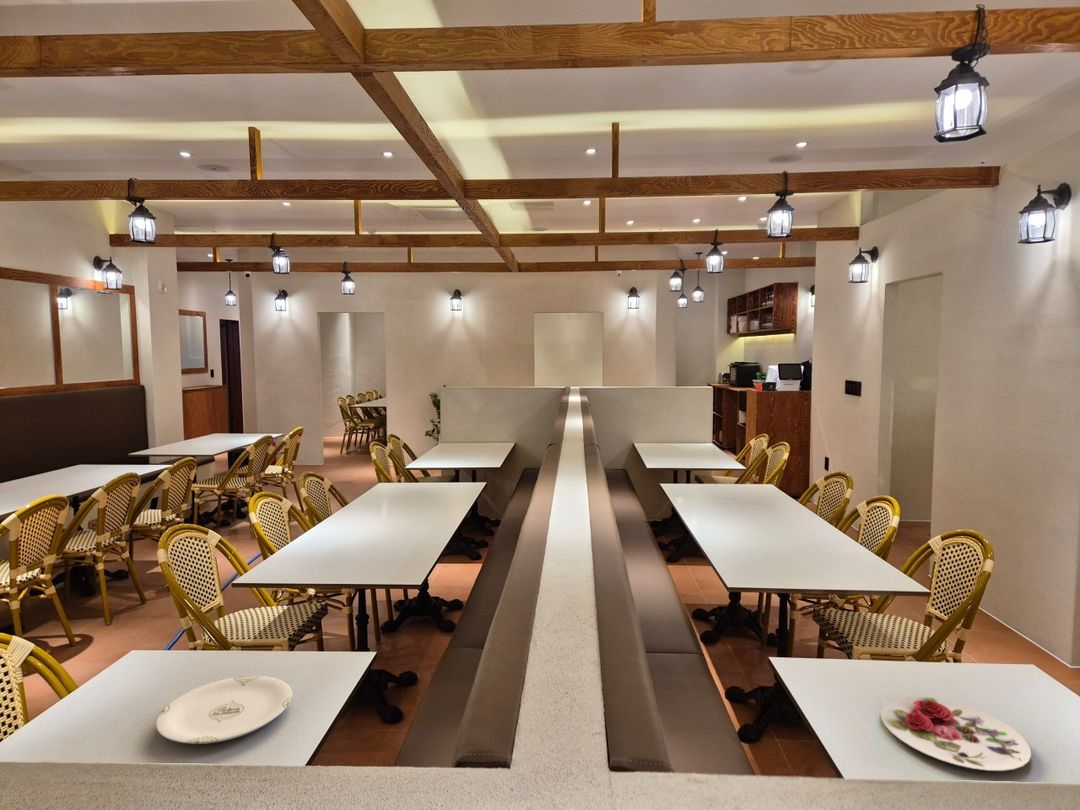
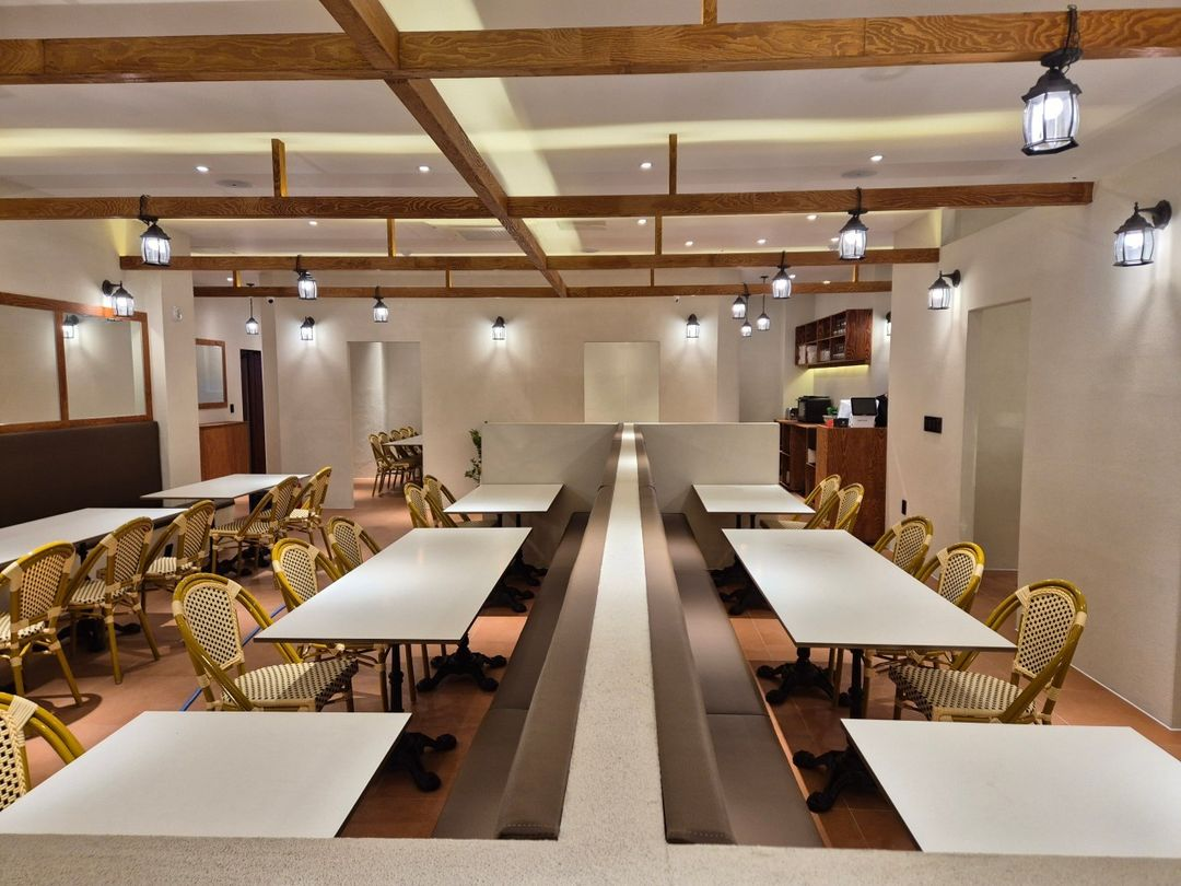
- plate (227, 710)
- plate (951, 729)
